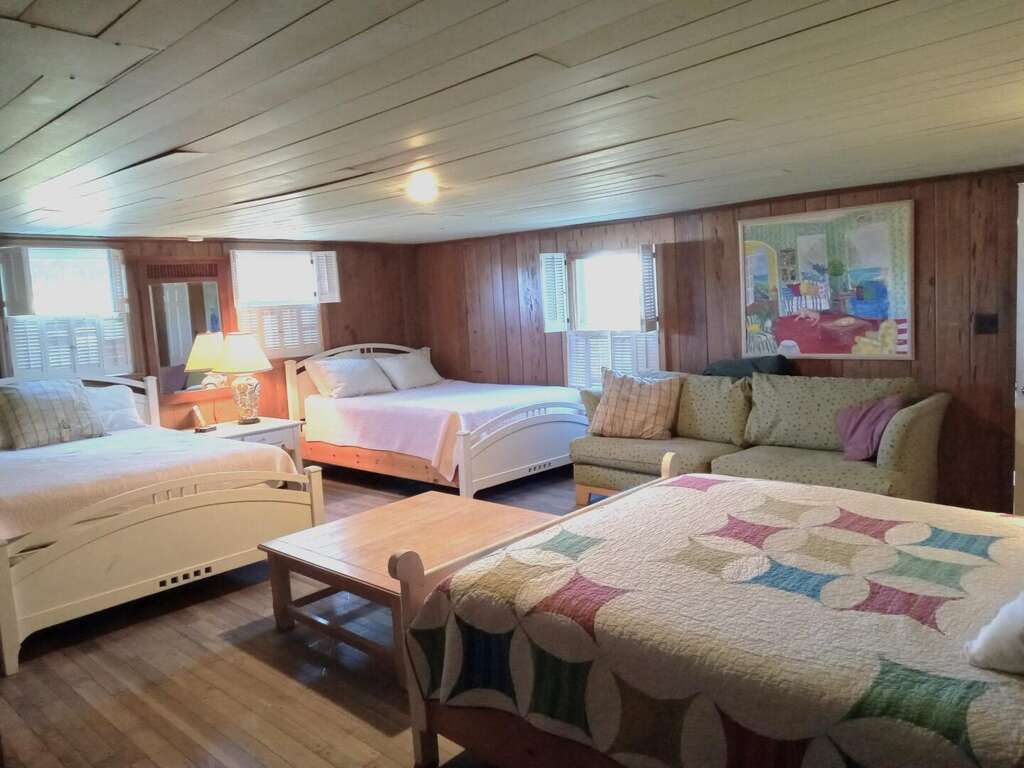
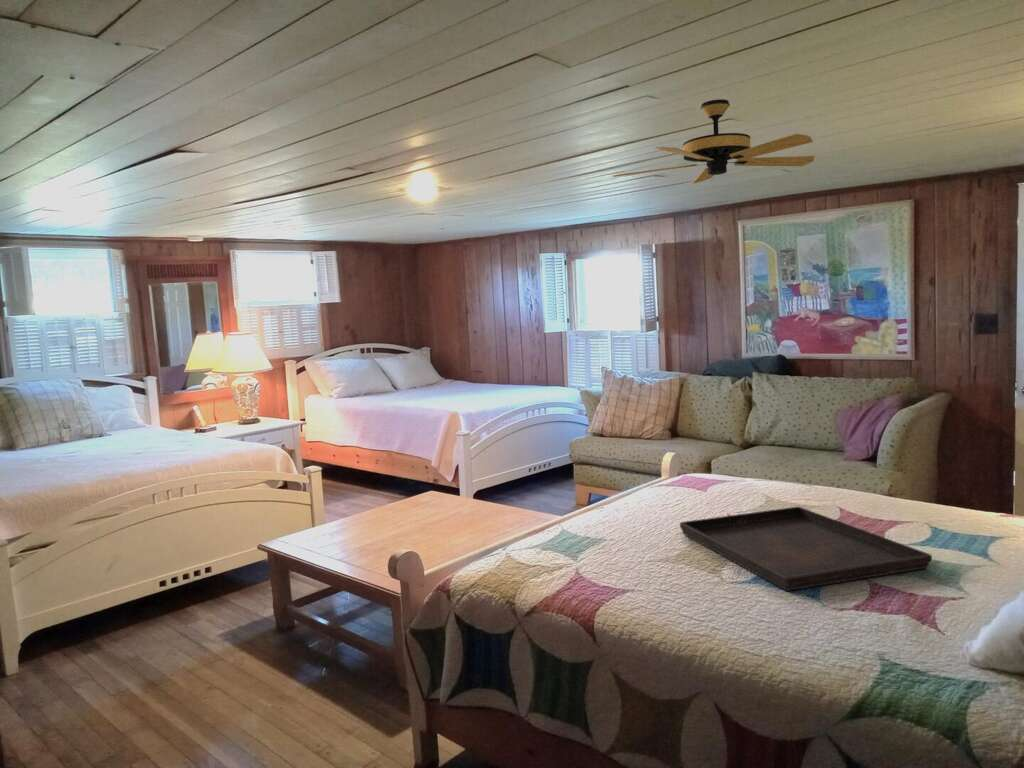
+ ceiling fan (711, 158)
+ serving tray (793, 543)
